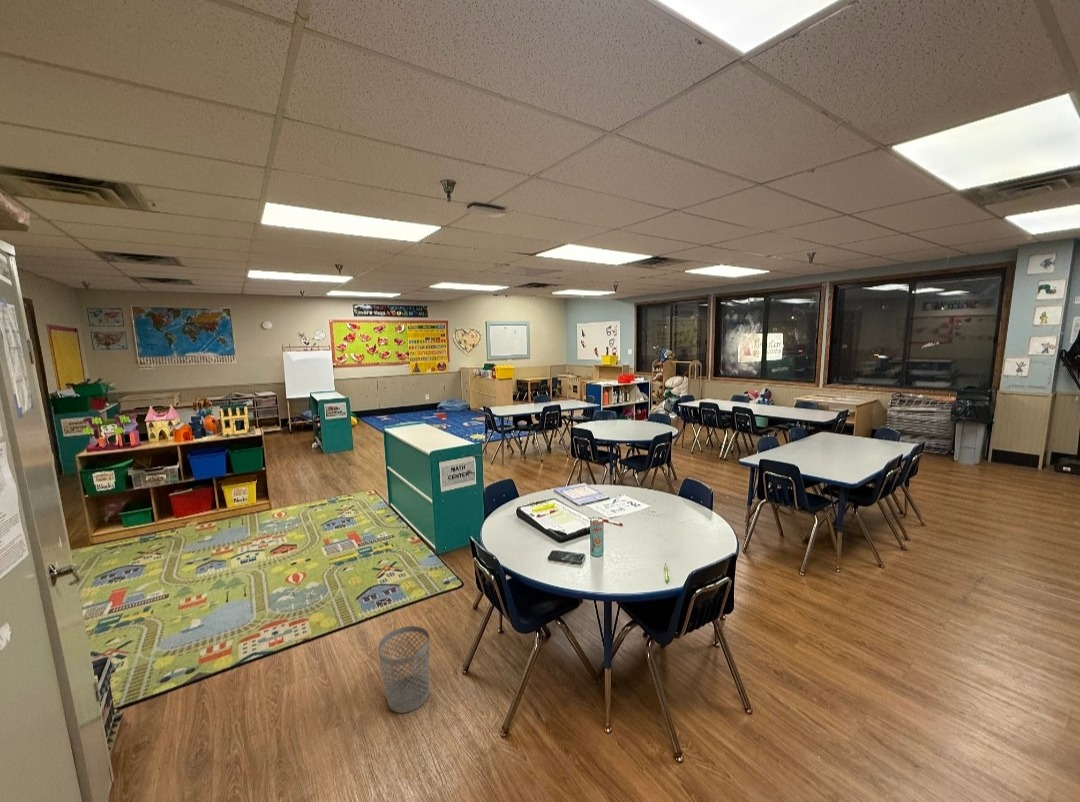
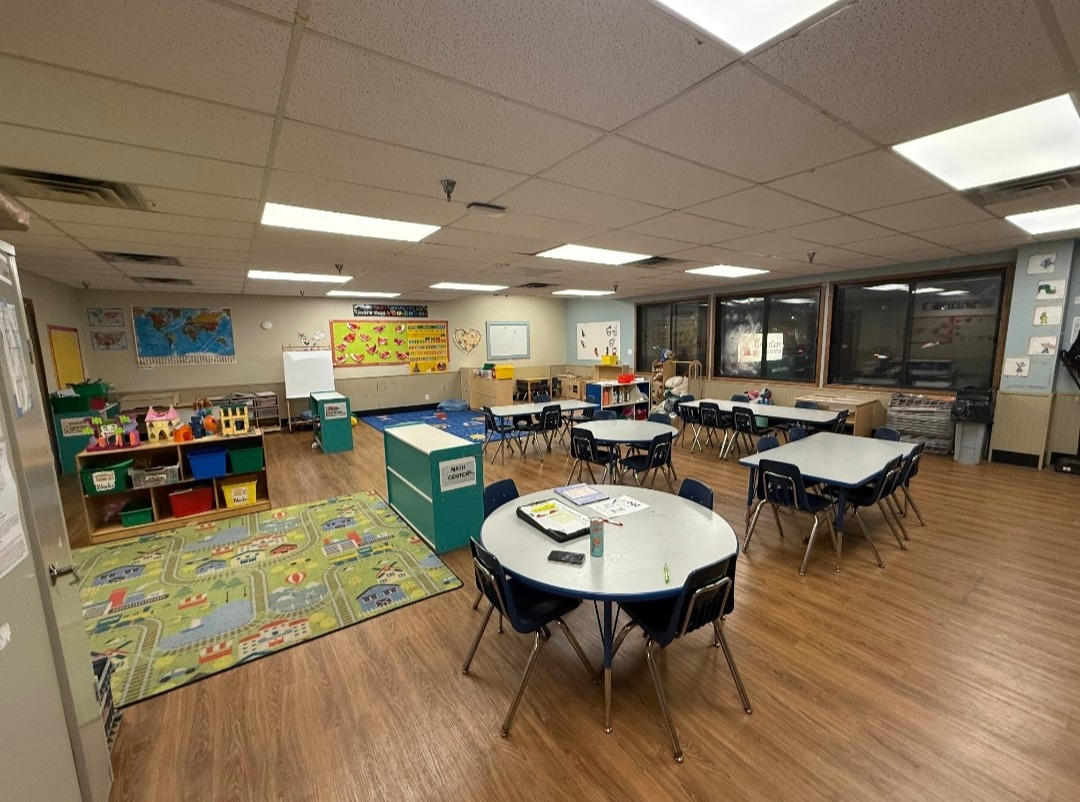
- wastebasket (406, 669)
